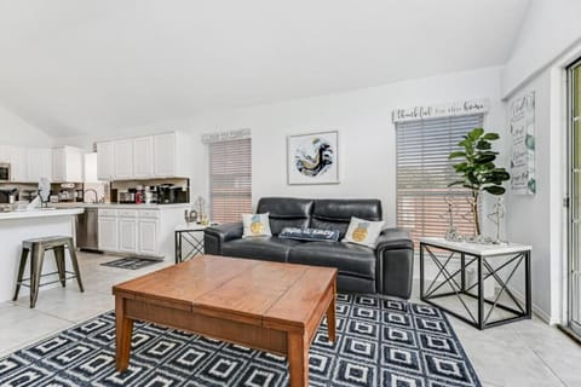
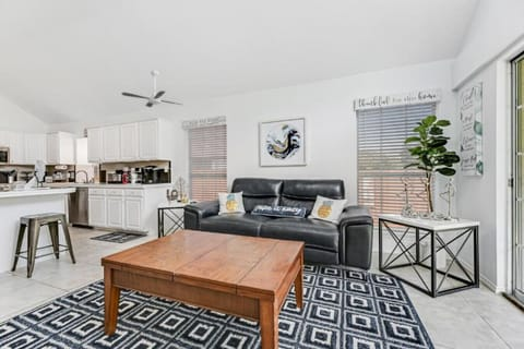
+ ceiling fan (154, 87)
